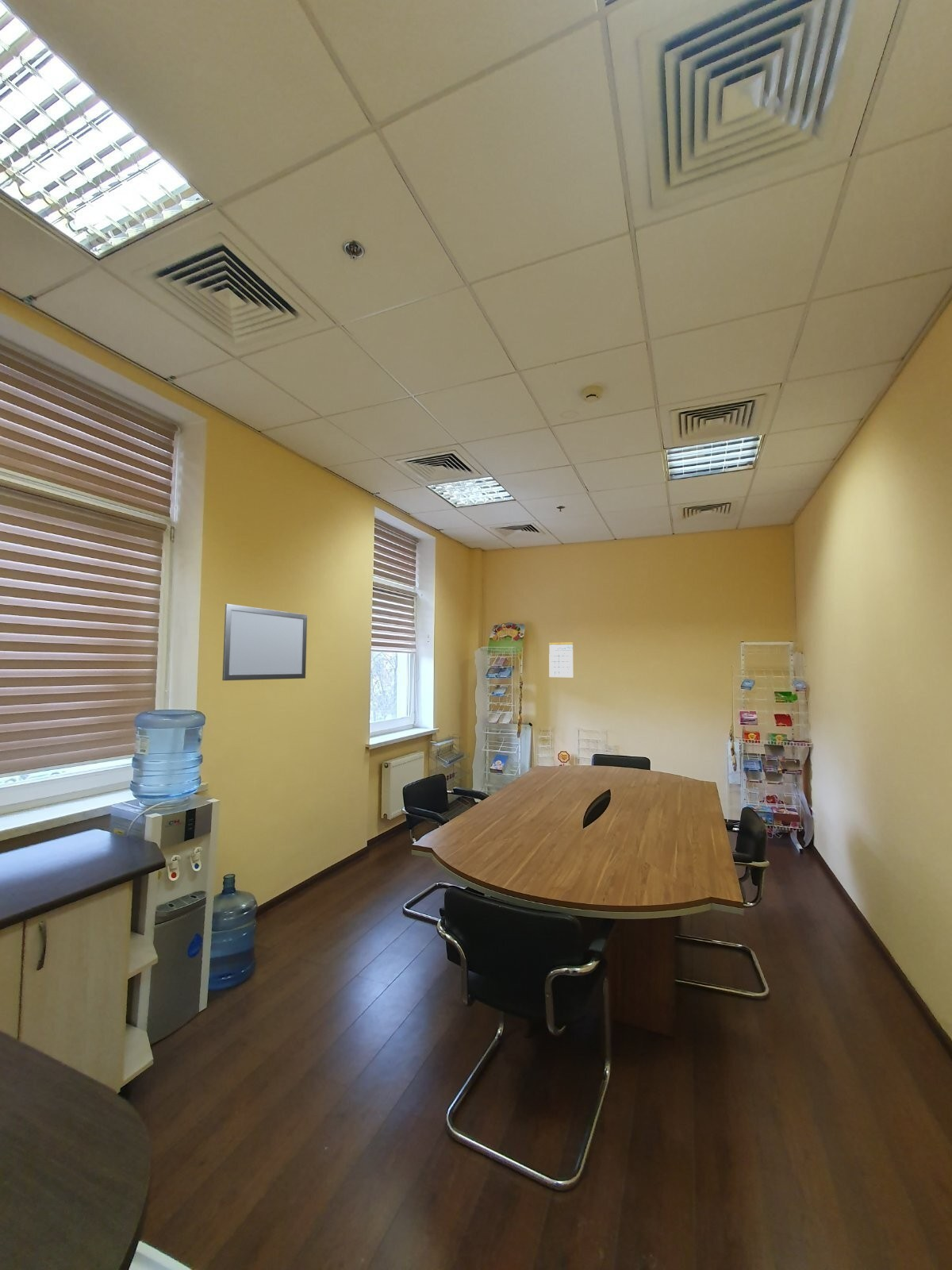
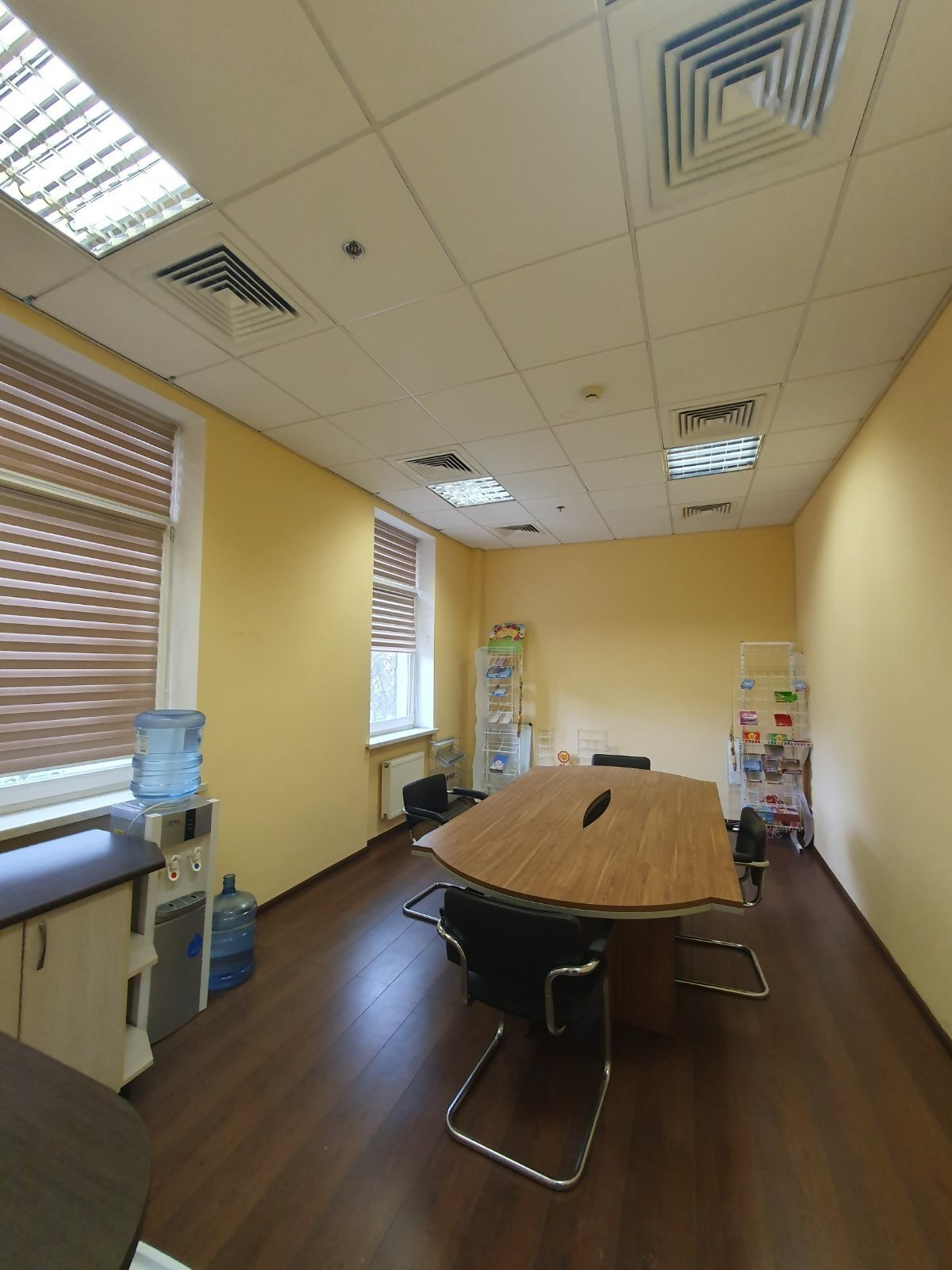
- calendar (561, 656)
- wall art (269, 644)
